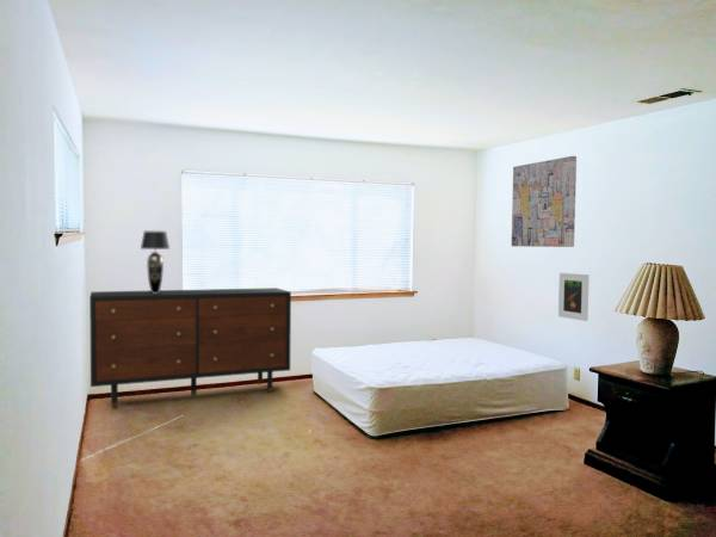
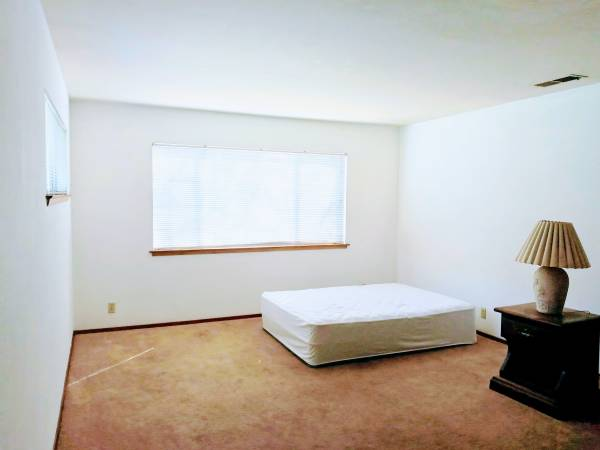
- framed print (573, 296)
- table lamp (155, 261)
- dresser (193, 344)
- wall art (541, 204)
